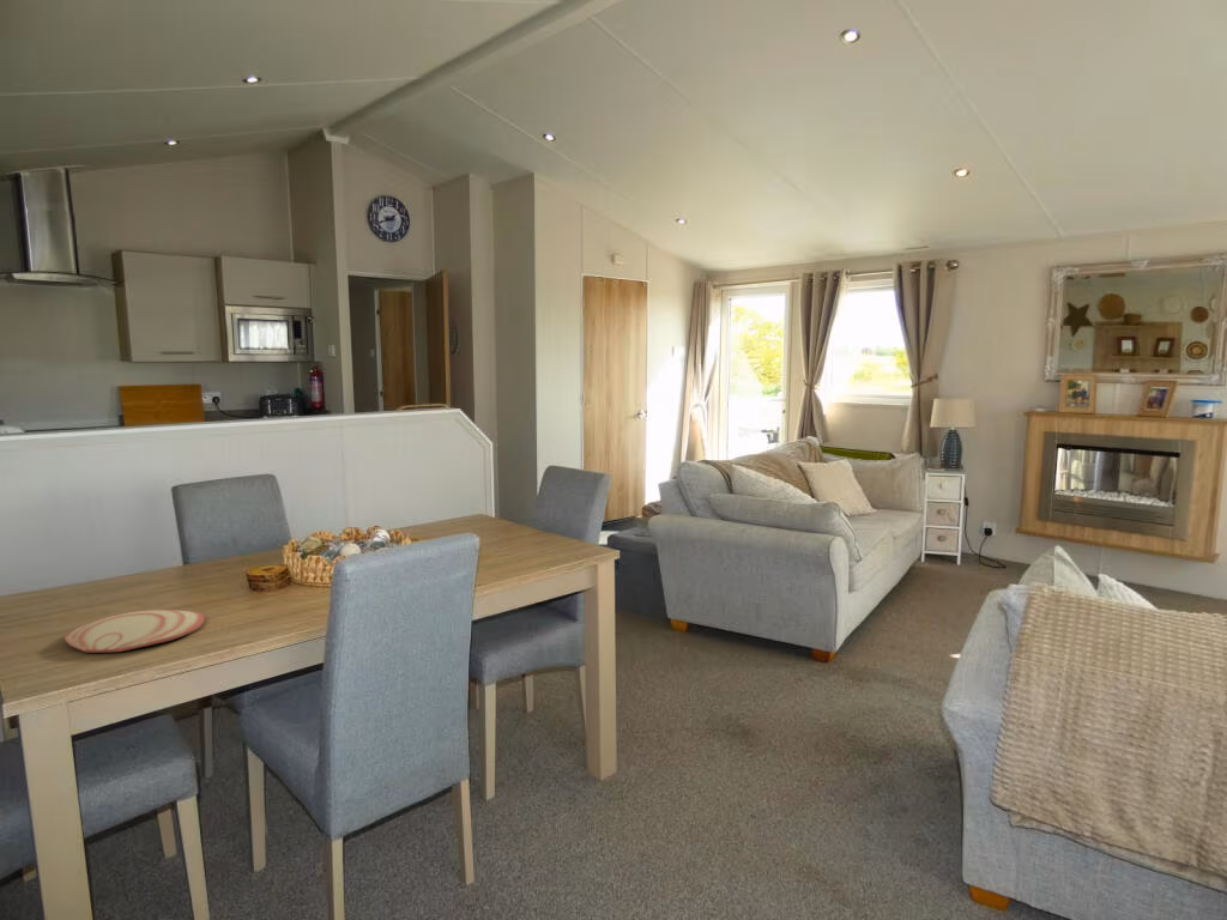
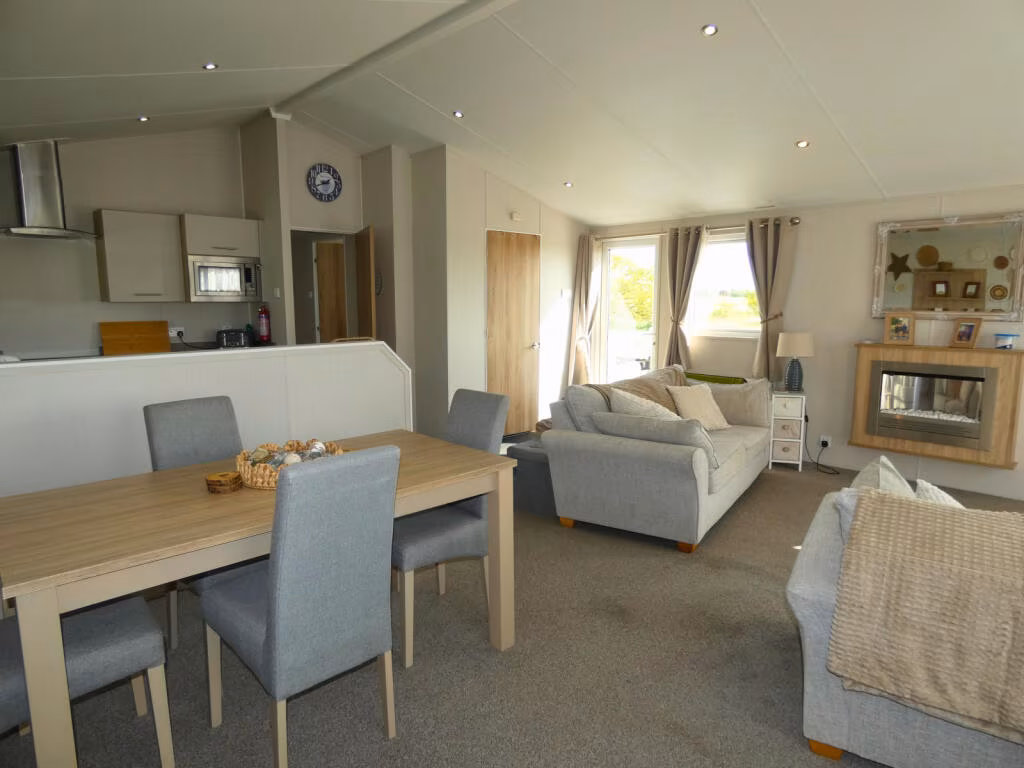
- plate (137, 624)
